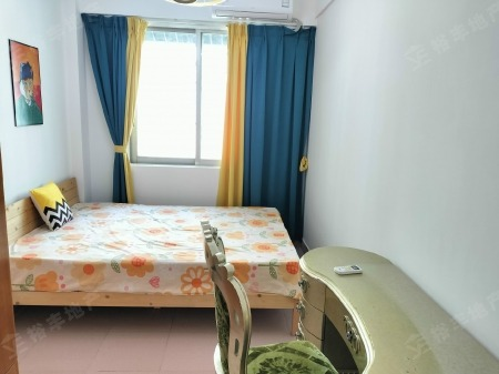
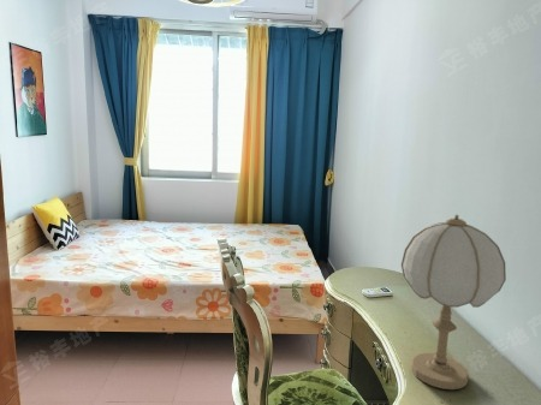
+ table lamp (446, 296)
